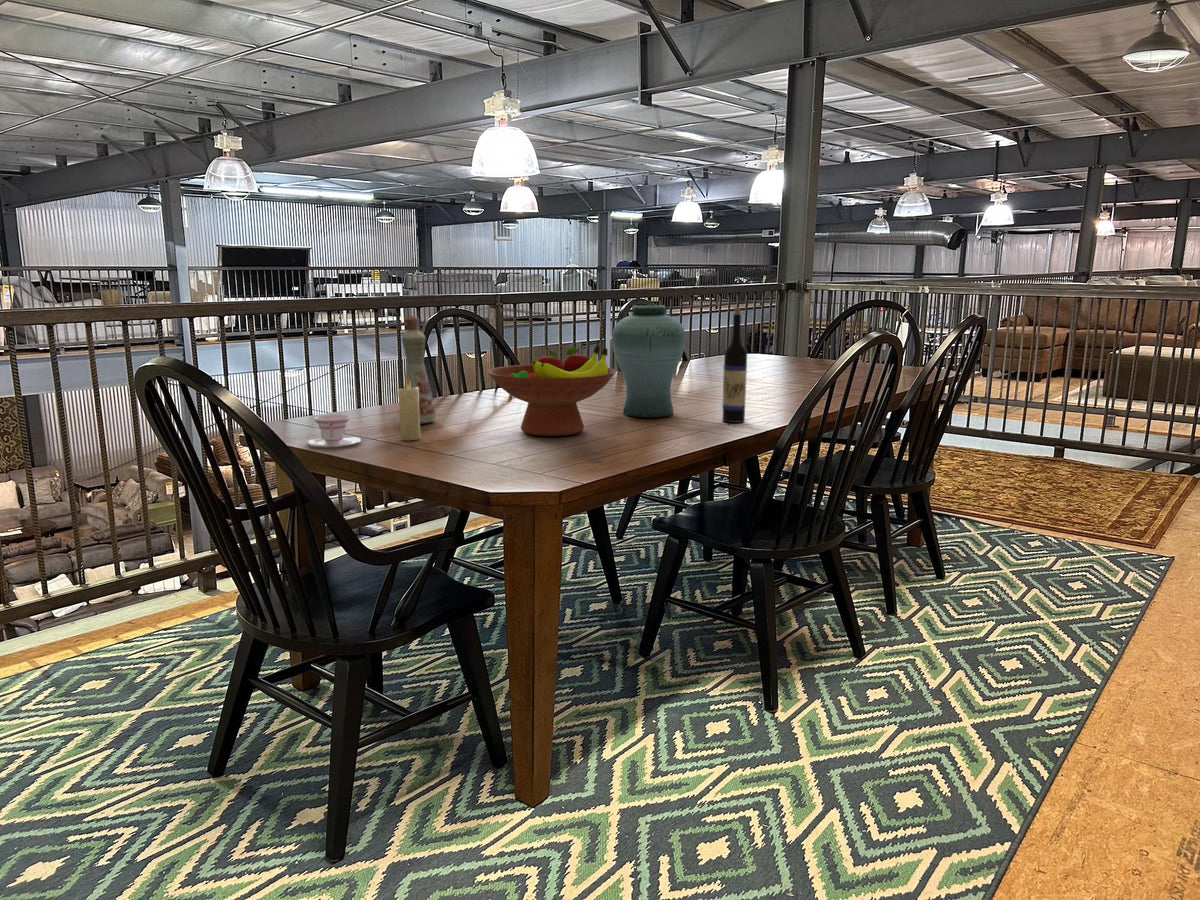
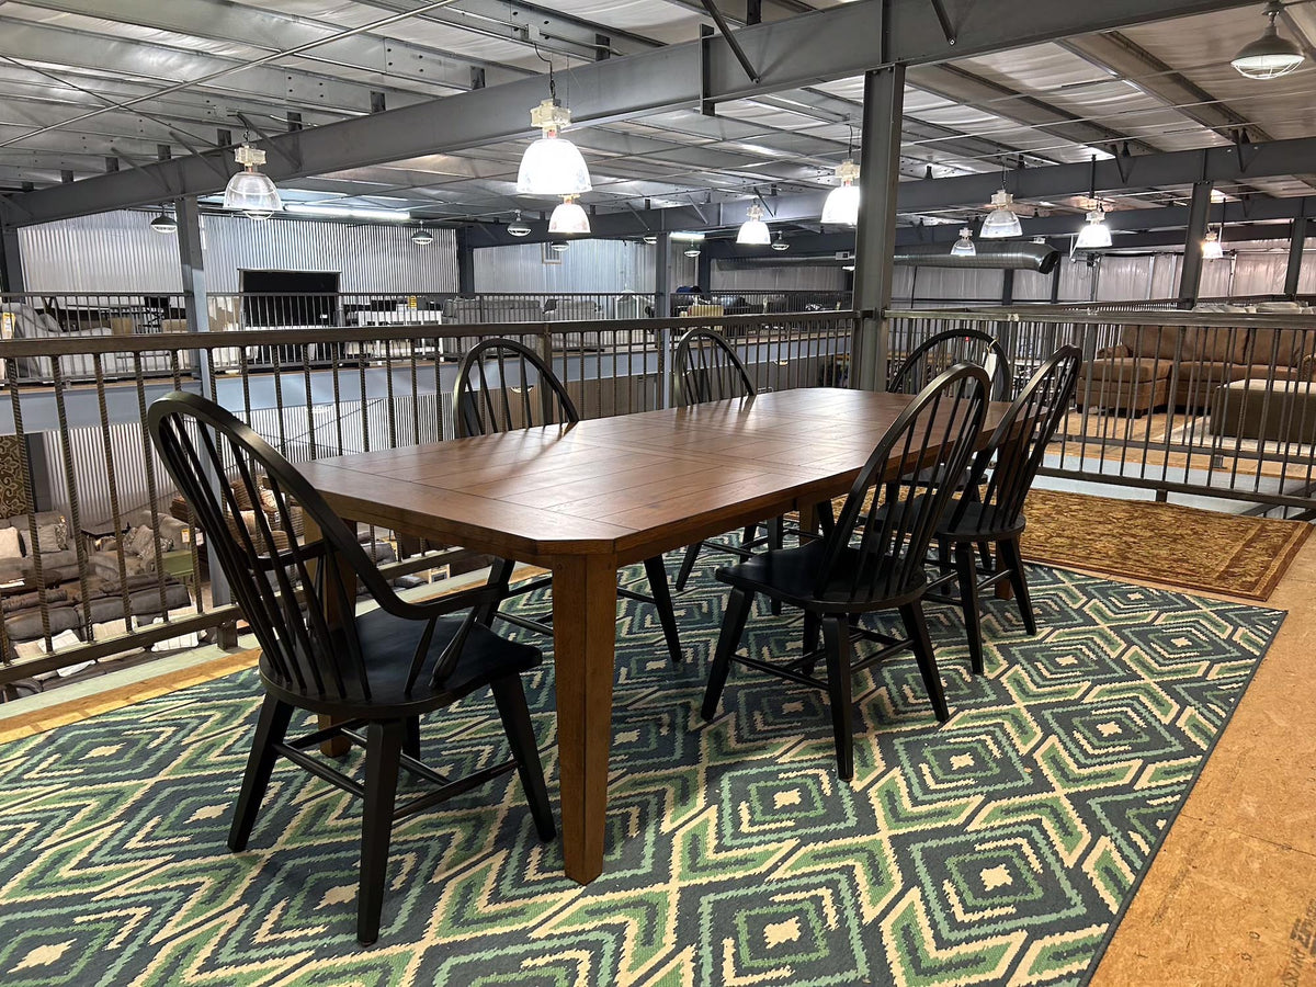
- teacup (333, 430)
- bottle (417, 369)
- wine bottle (735, 364)
- candle (409, 407)
- vase (648, 360)
- fruit bowl (552, 389)
